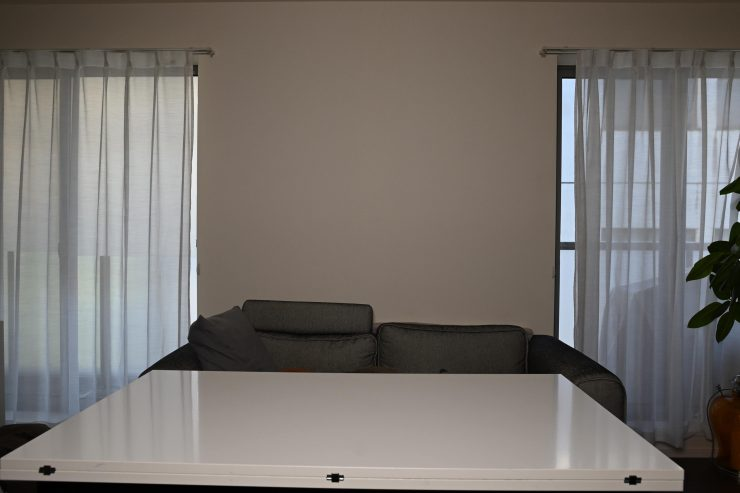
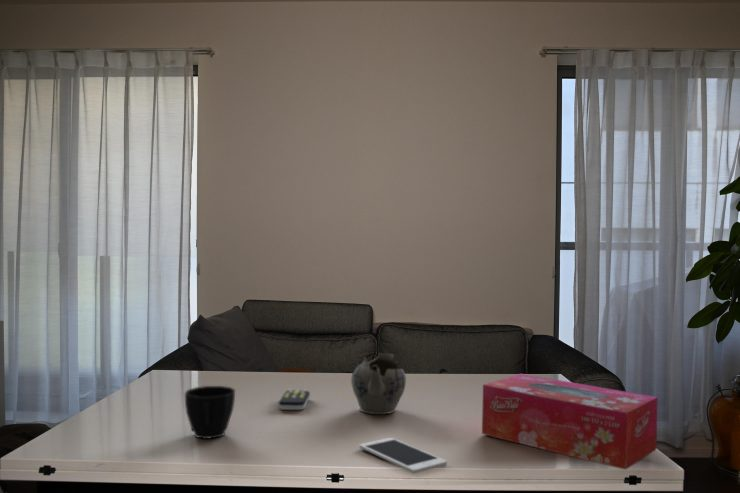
+ remote control (294, 399)
+ tissue box (566, 416)
+ cell phone (401, 454)
+ cup (207, 413)
+ teapot (378, 385)
